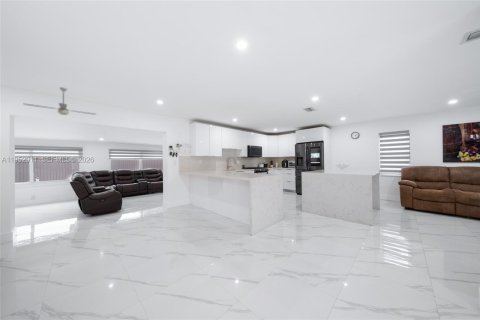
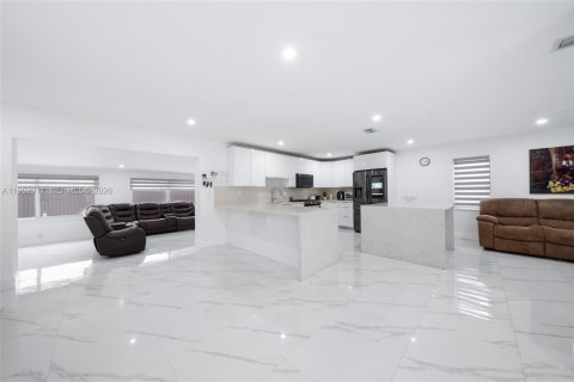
- ceiling fan (63, 101)
